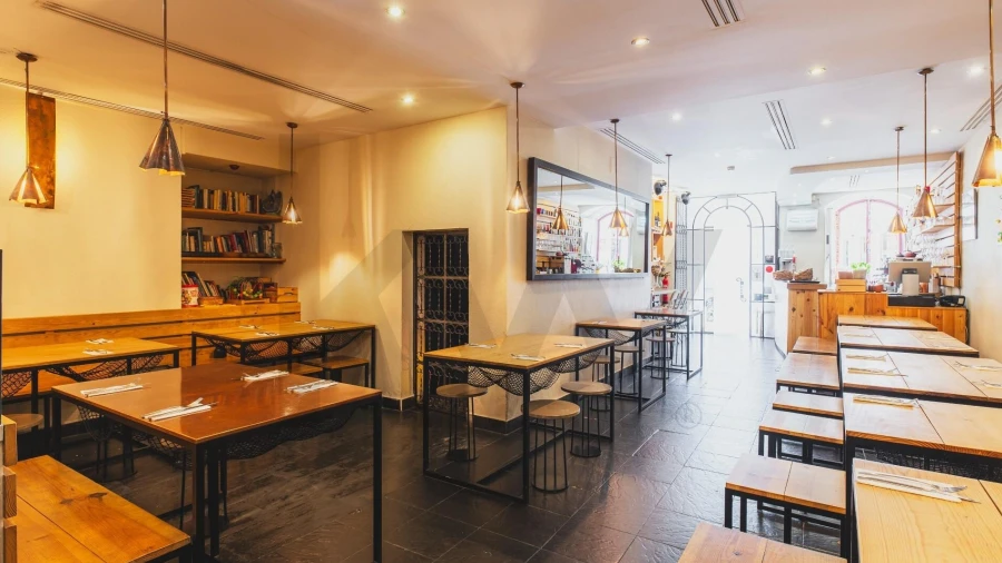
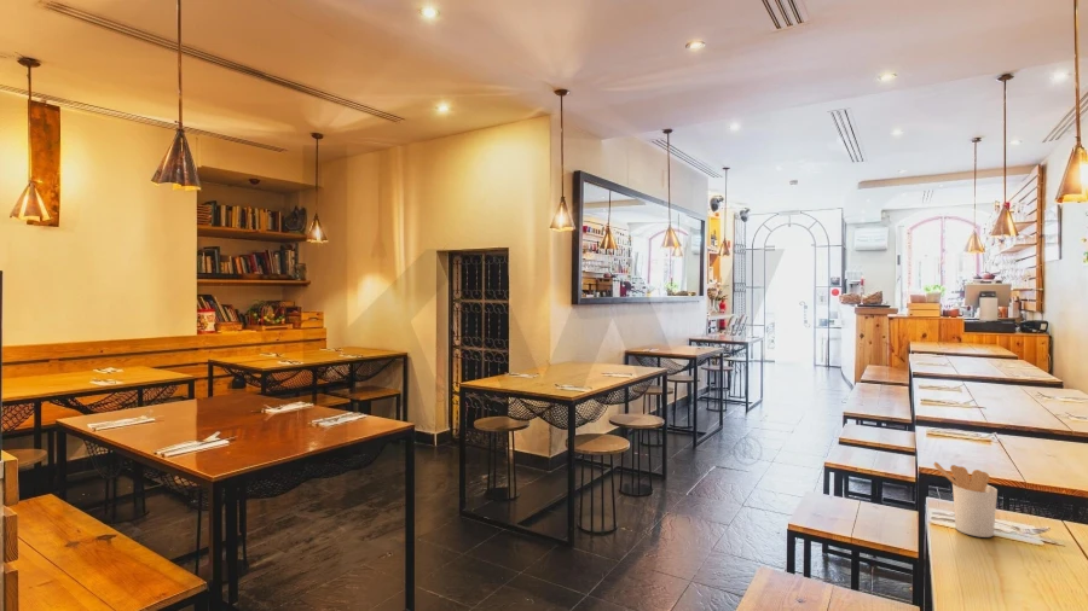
+ utensil holder (962, 496)
